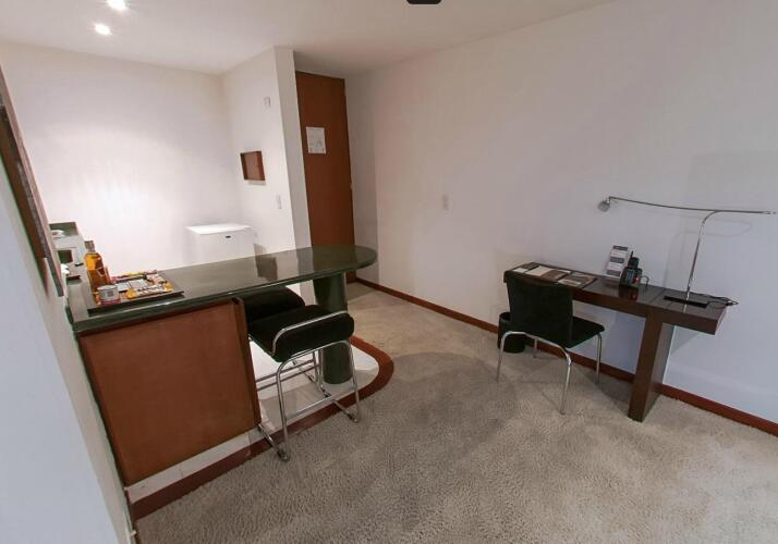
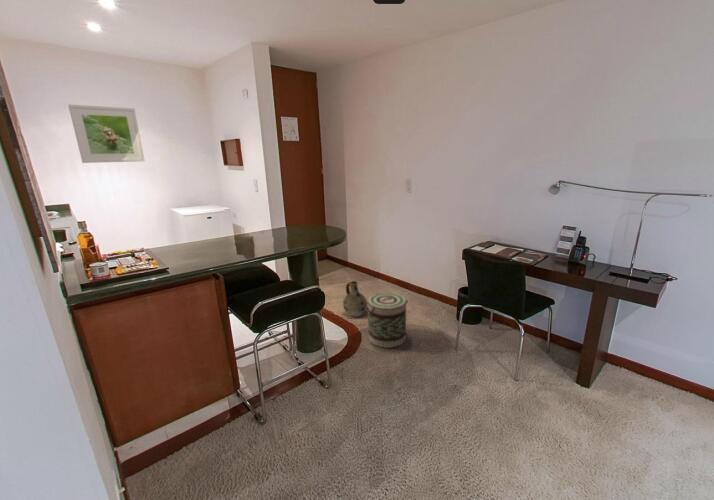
+ ceramic jug (354, 298)
+ basket (386, 317)
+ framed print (109, 134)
